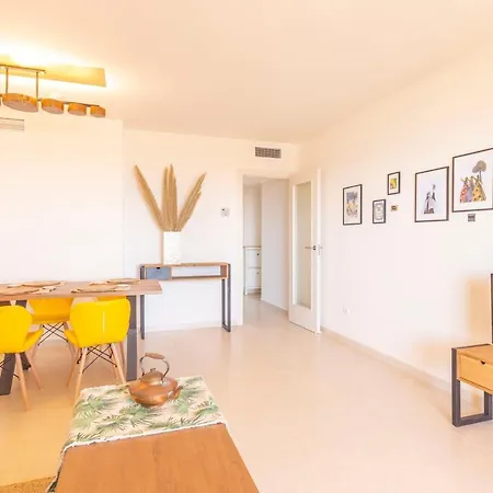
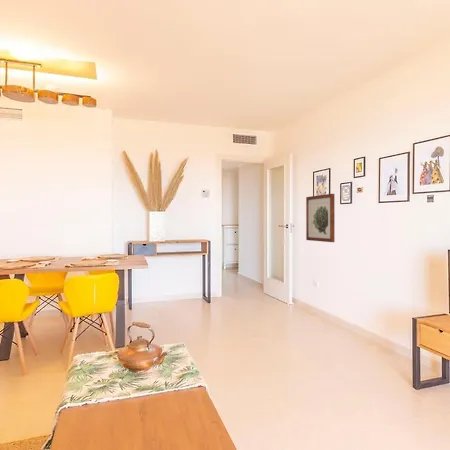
+ wall art (319, 218)
